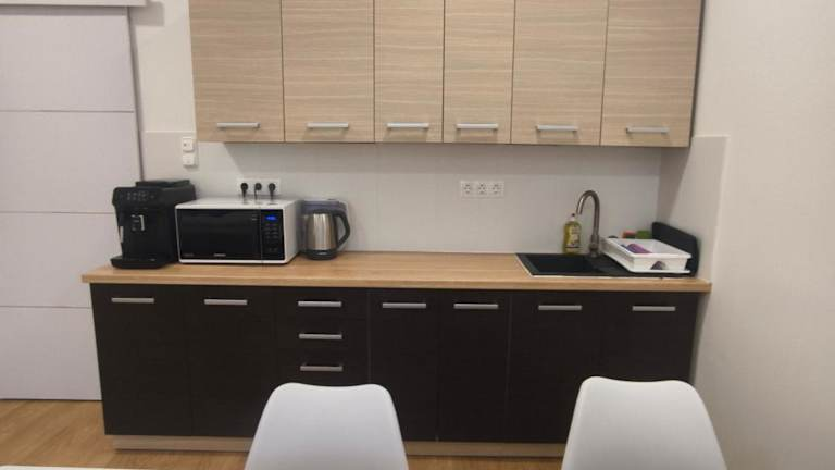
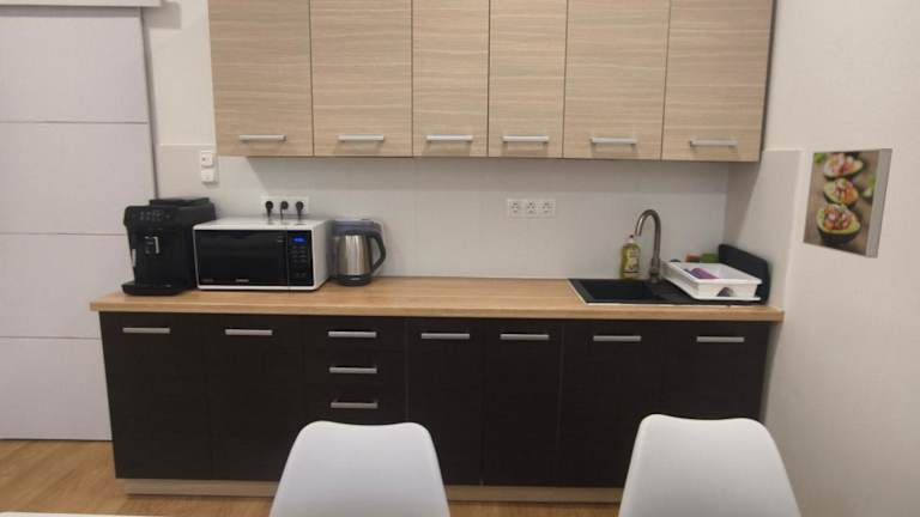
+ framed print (842, 200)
